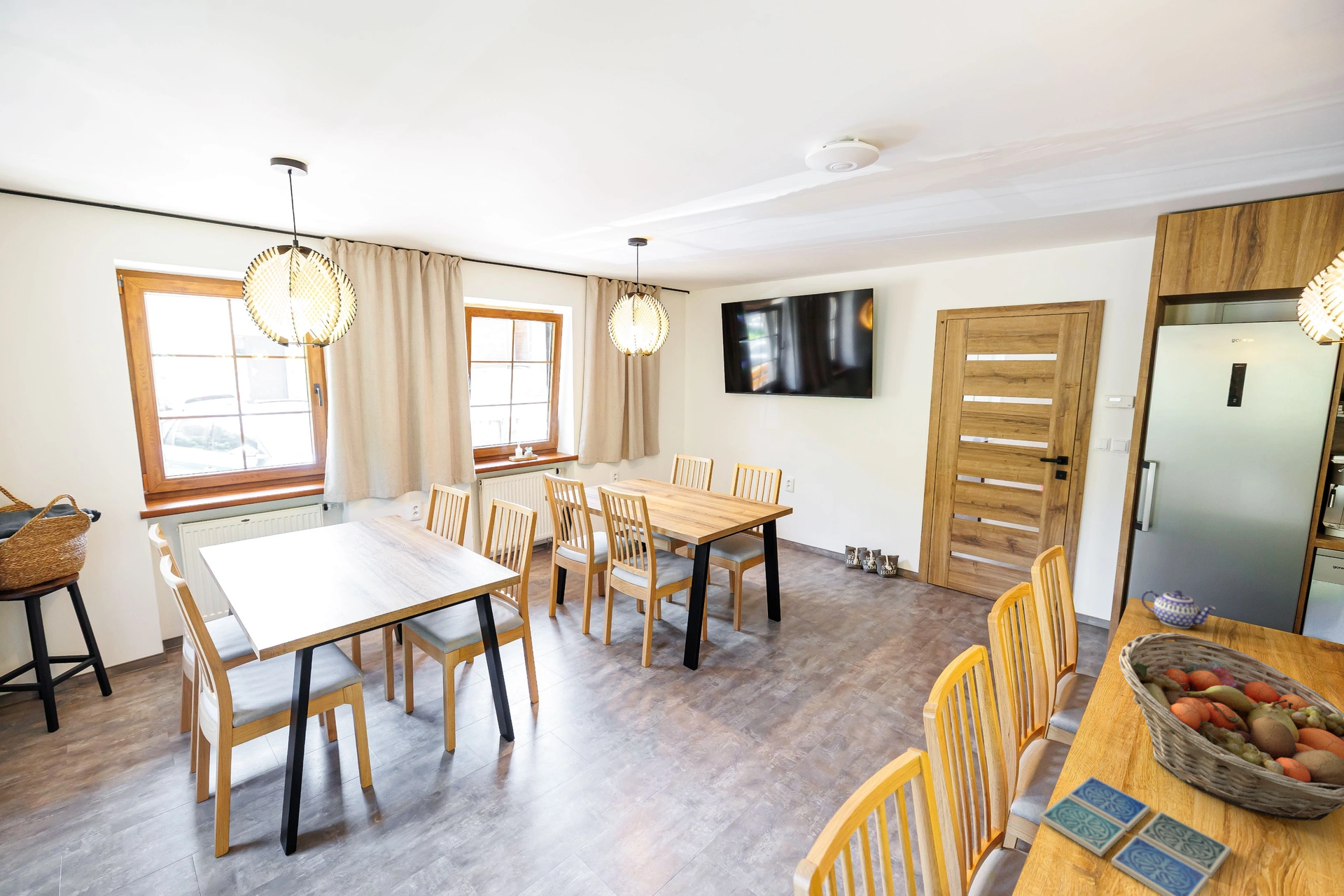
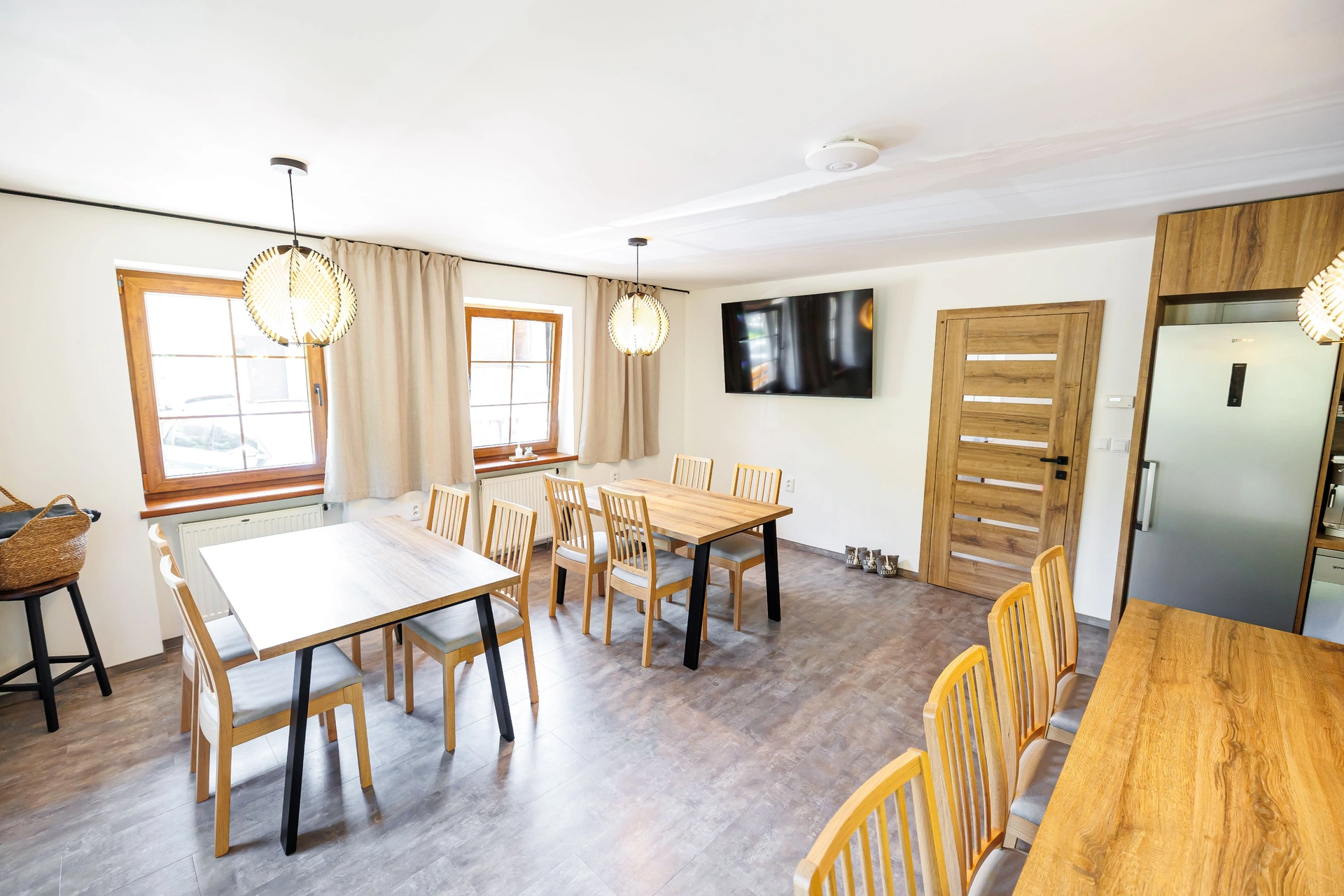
- fruit basket (1236, 718)
- teapot (1177, 607)
- drink coaster (1129, 830)
